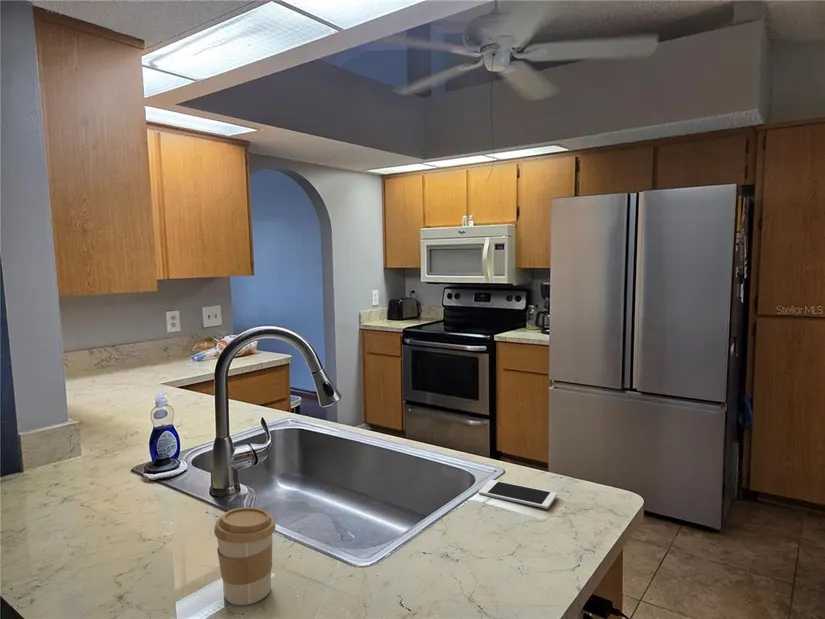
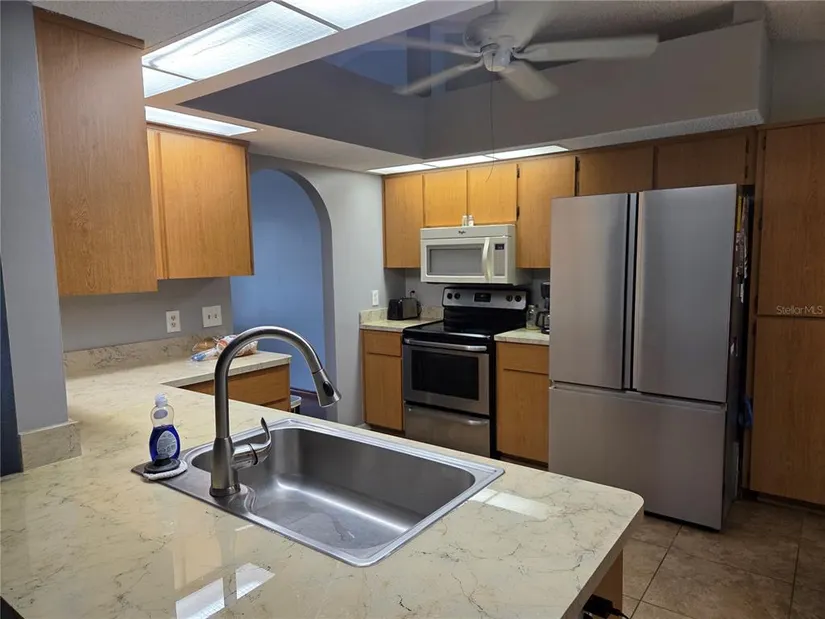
- coffee cup (246, 552)
- cell phone (517, 493)
